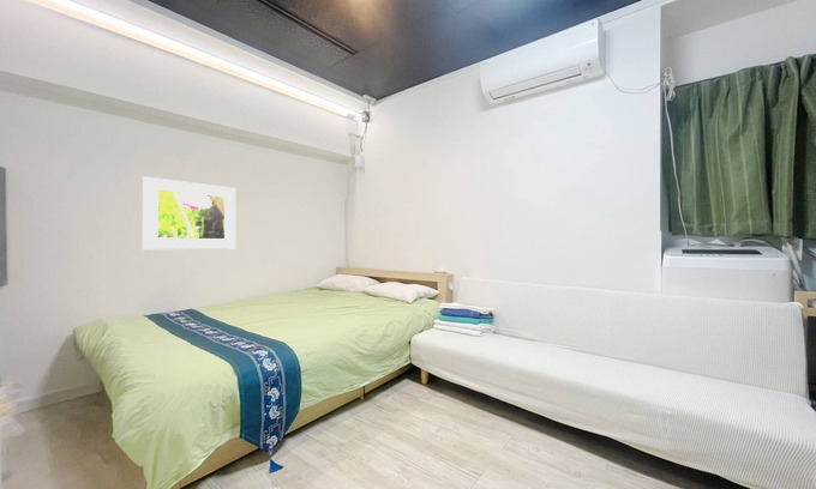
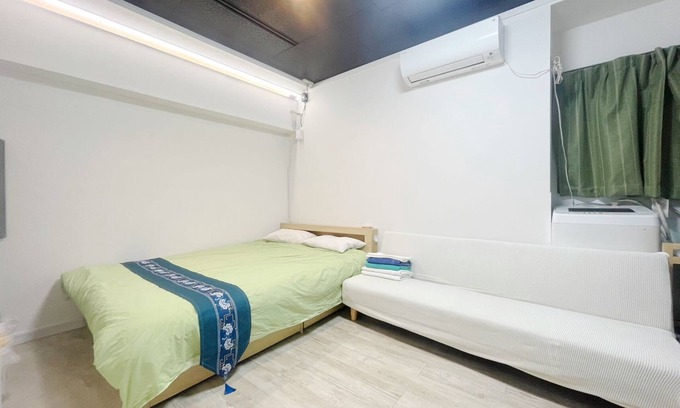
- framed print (193, 216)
